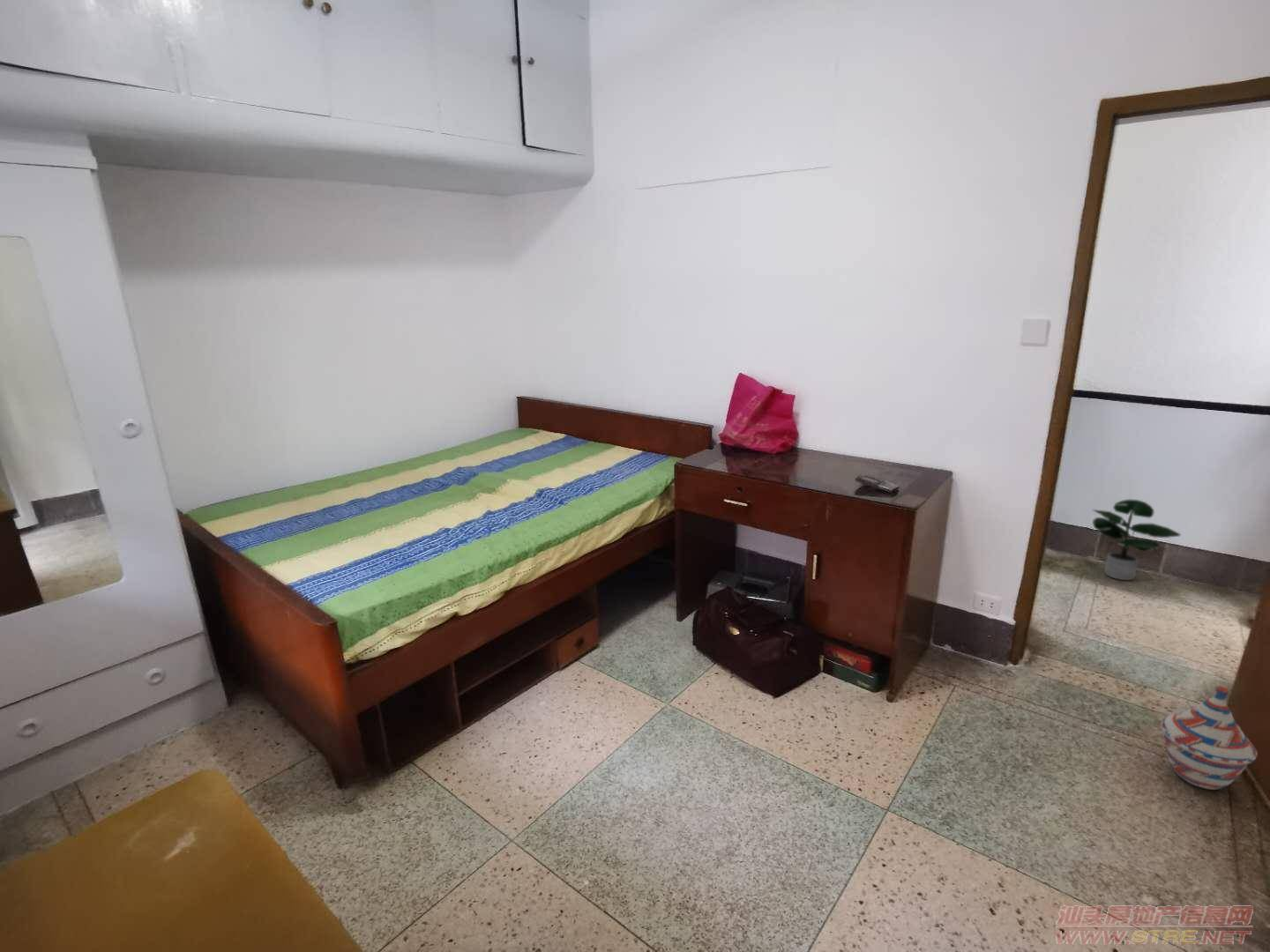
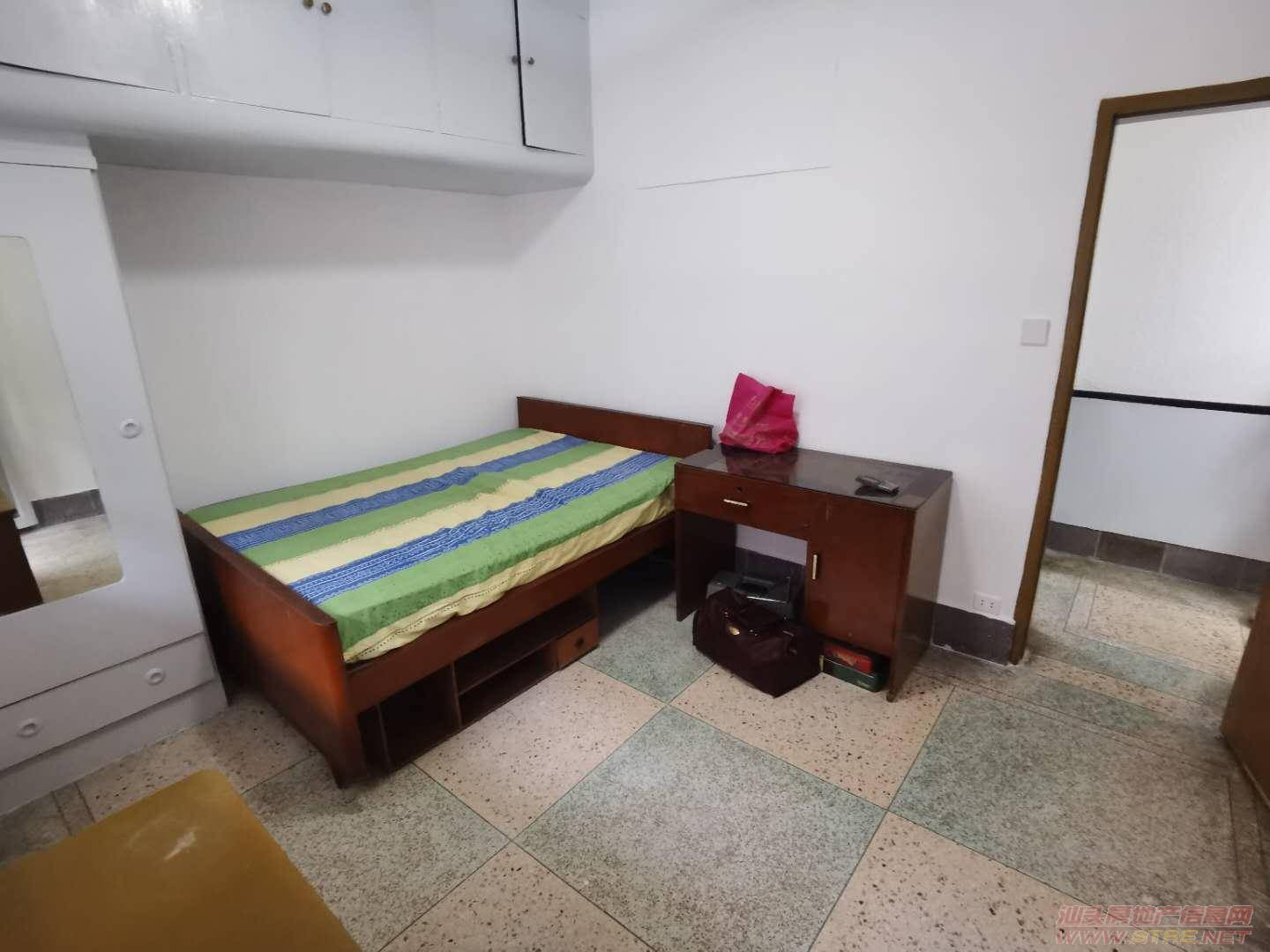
- potted plant (1131, 542)
- woven basket (1208, 733)
